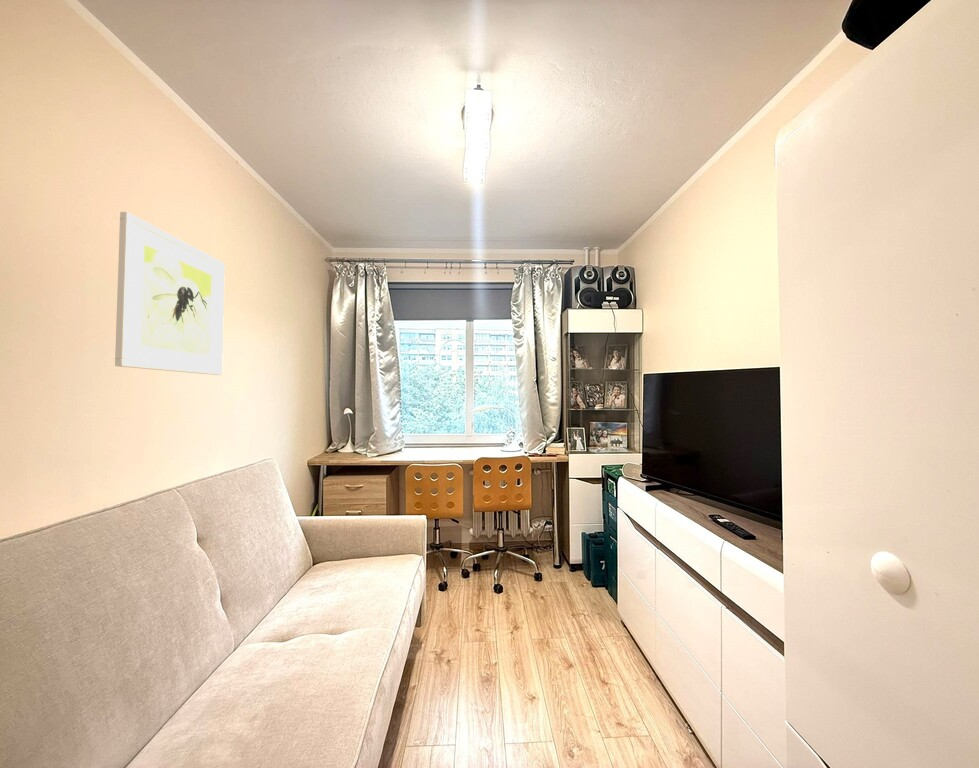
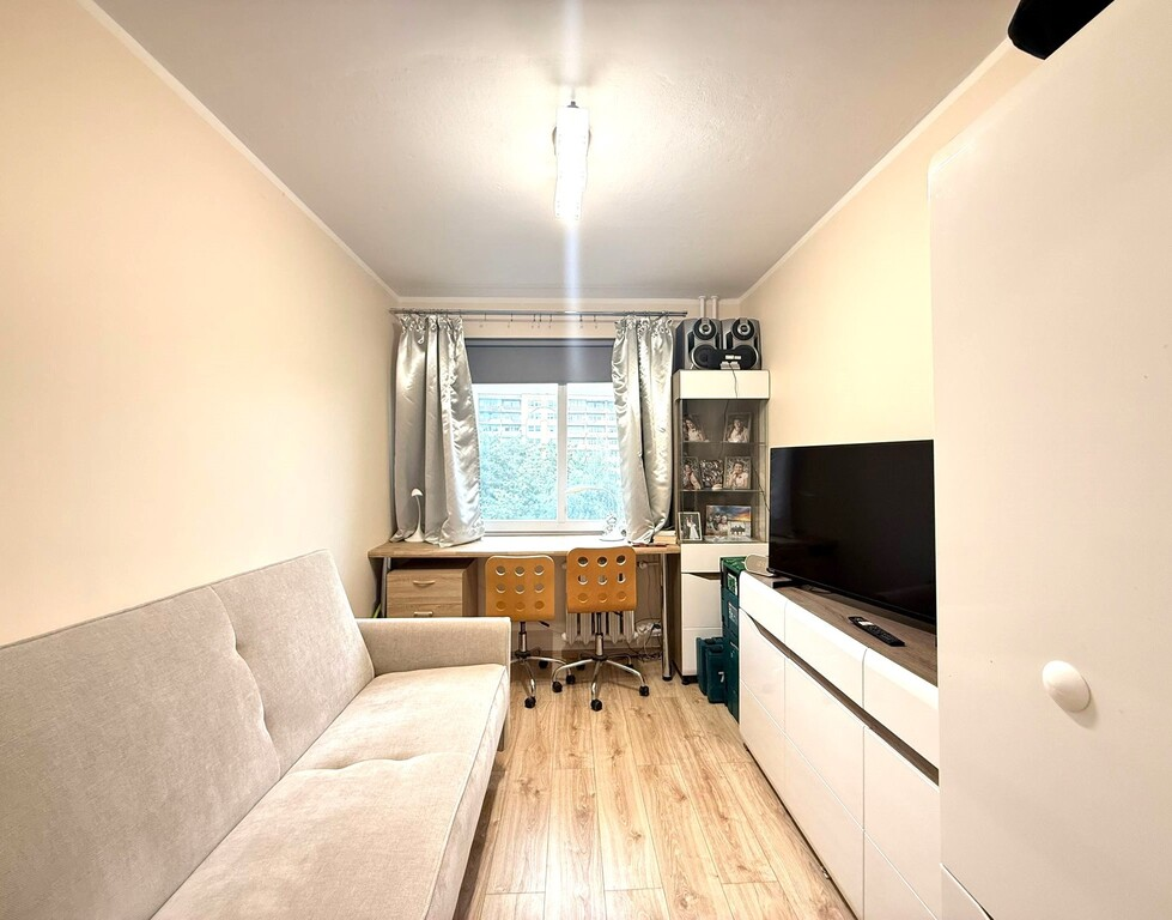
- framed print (179, 306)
